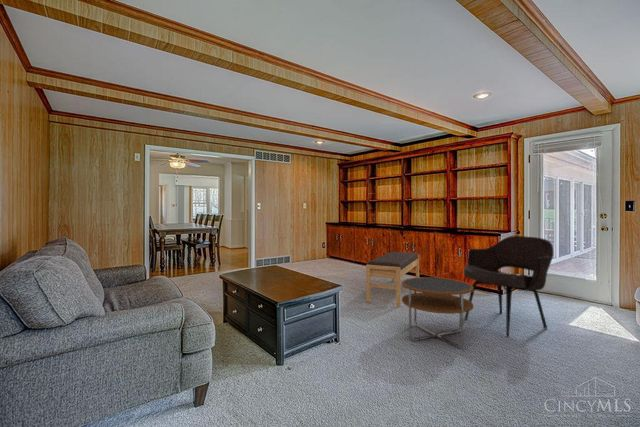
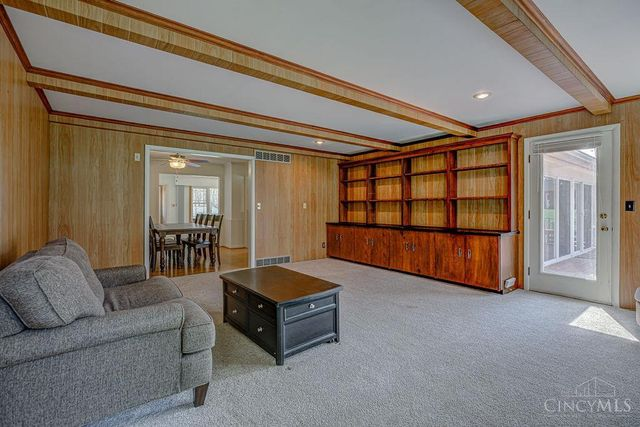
- armchair (507, 280)
- side table (436, 310)
- bench (395, 274)
